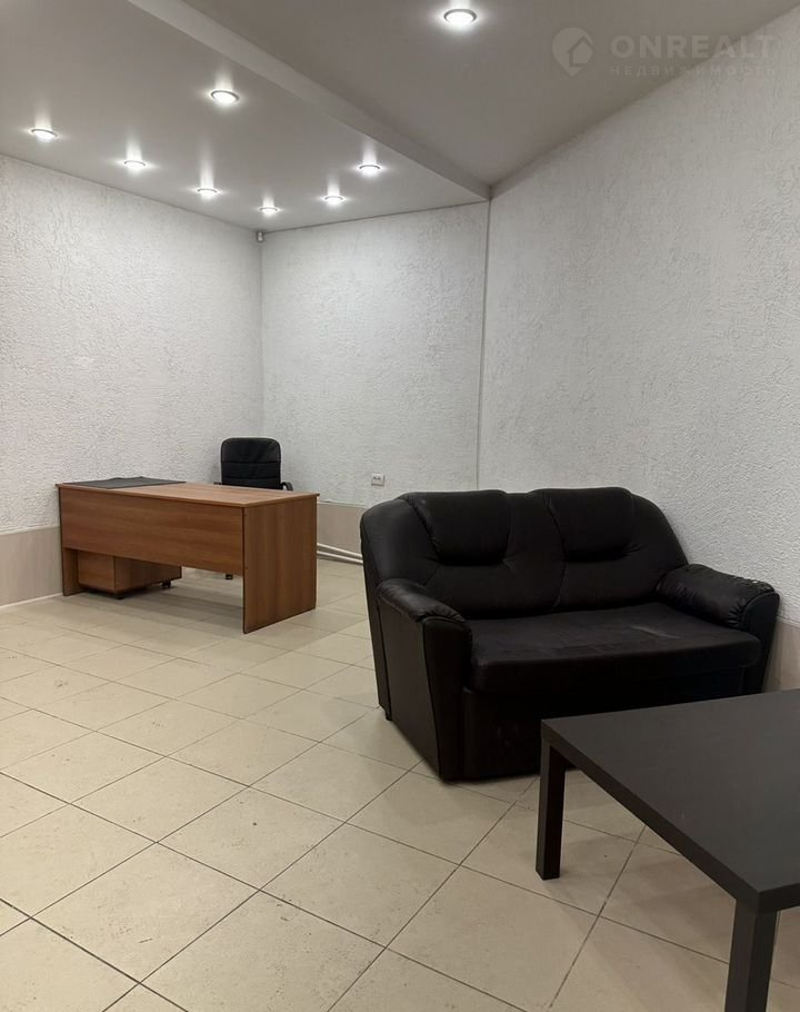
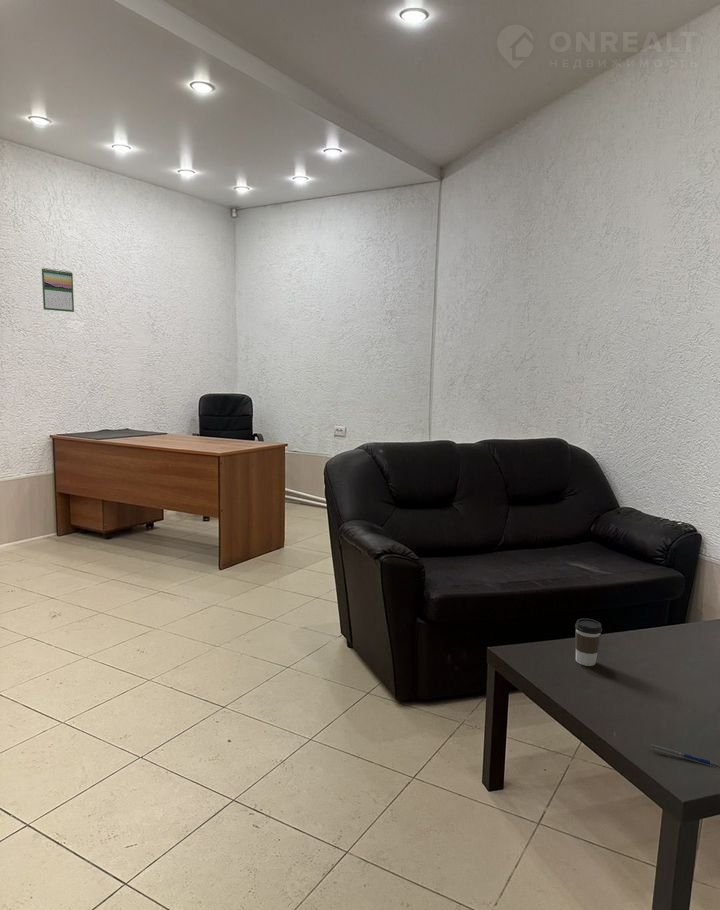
+ calendar (58, 290)
+ pen (682, 754)
+ coffee cup (587, 642)
